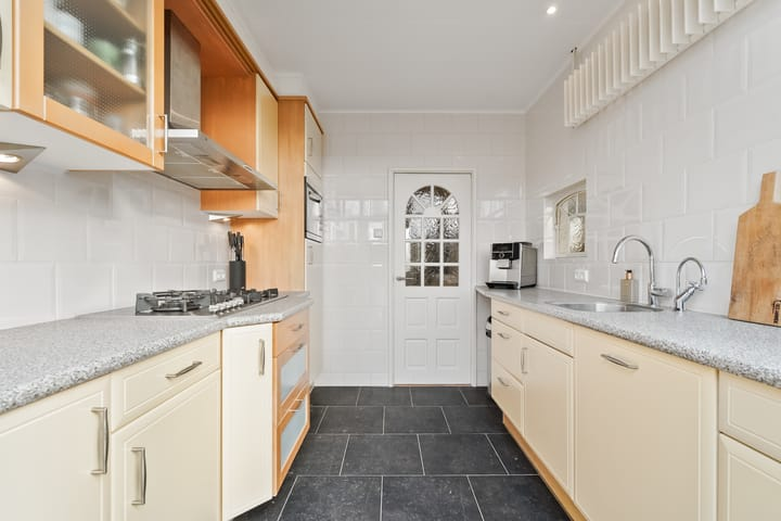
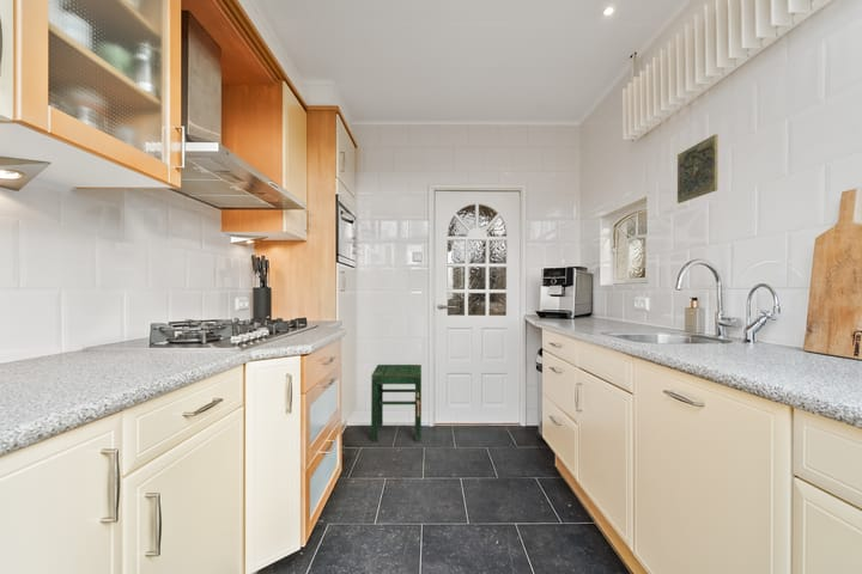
+ decorative tile (696, 171)
+ stool (397, 402)
